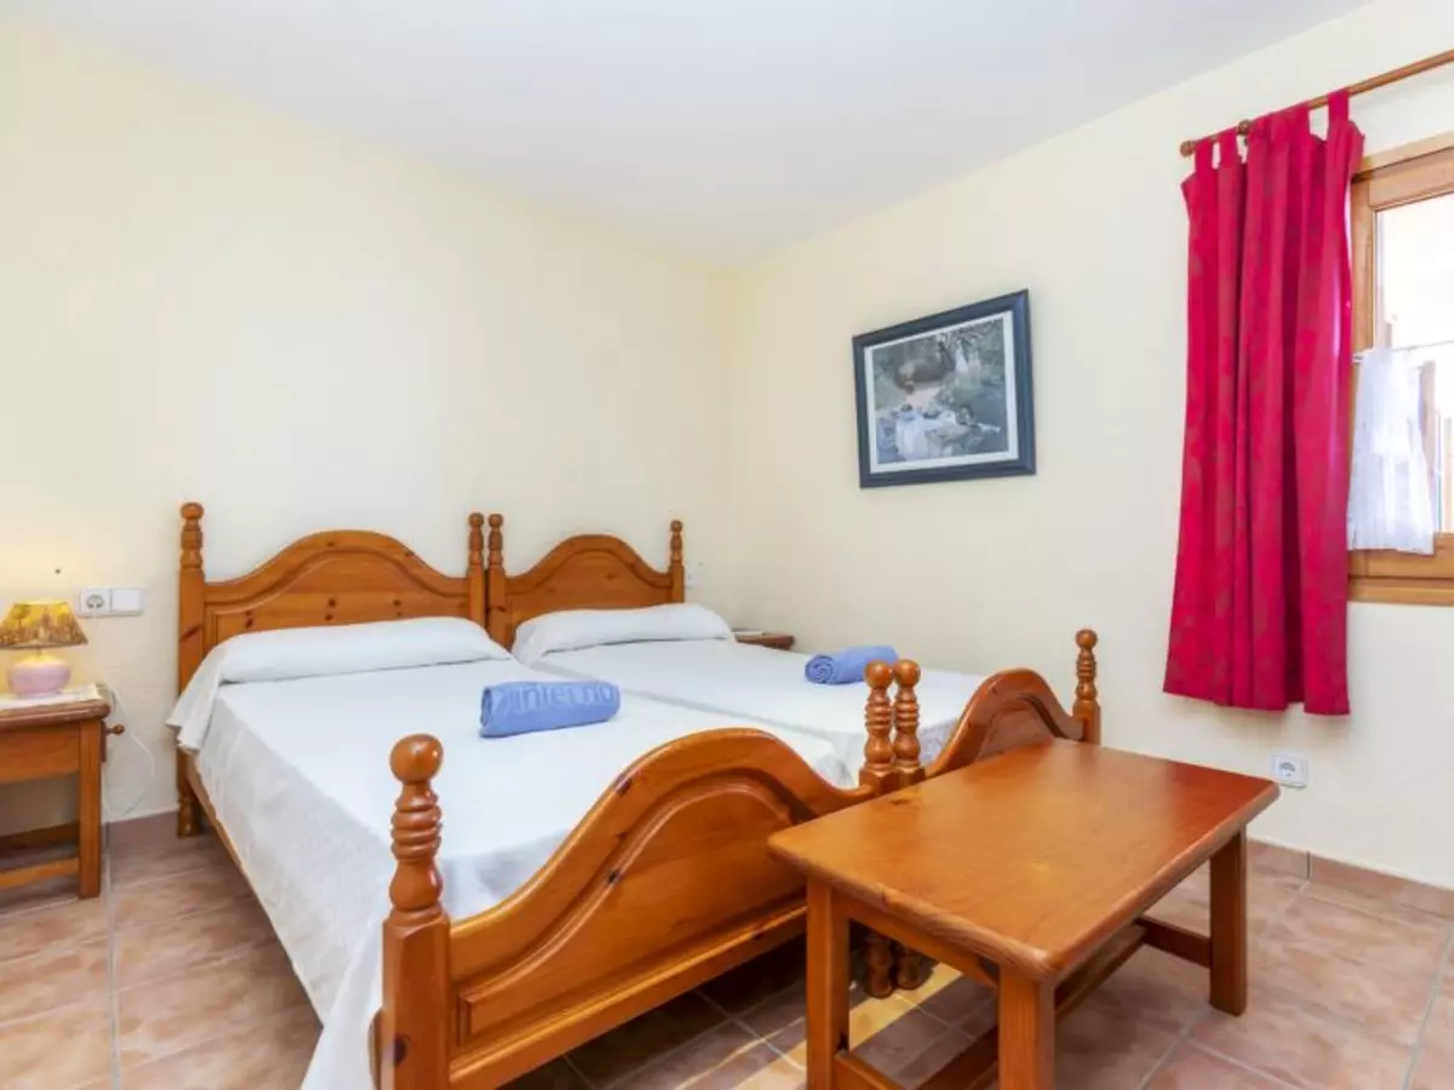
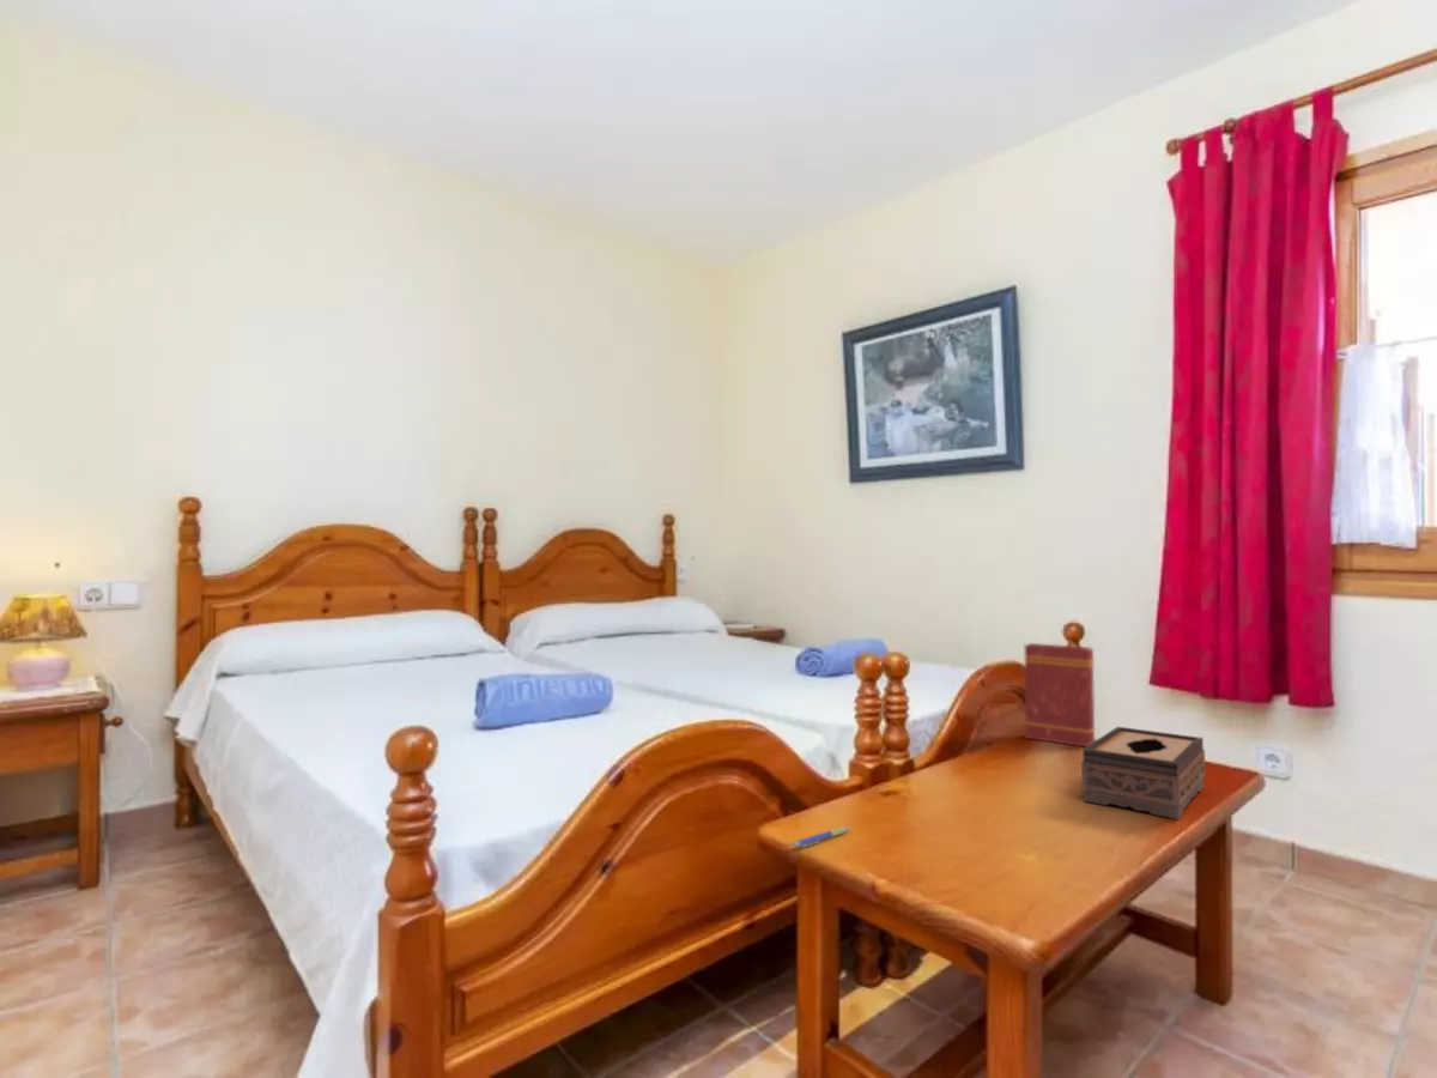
+ pen (823, 835)
+ tissue box (1145, 768)
+ book (1059, 694)
